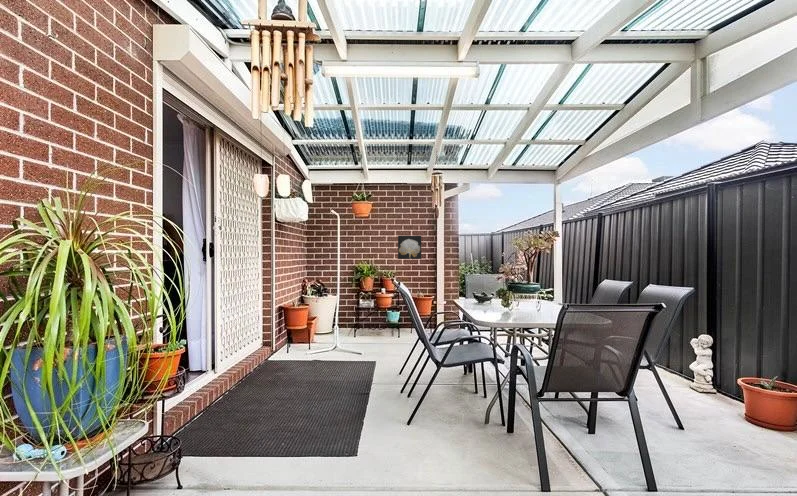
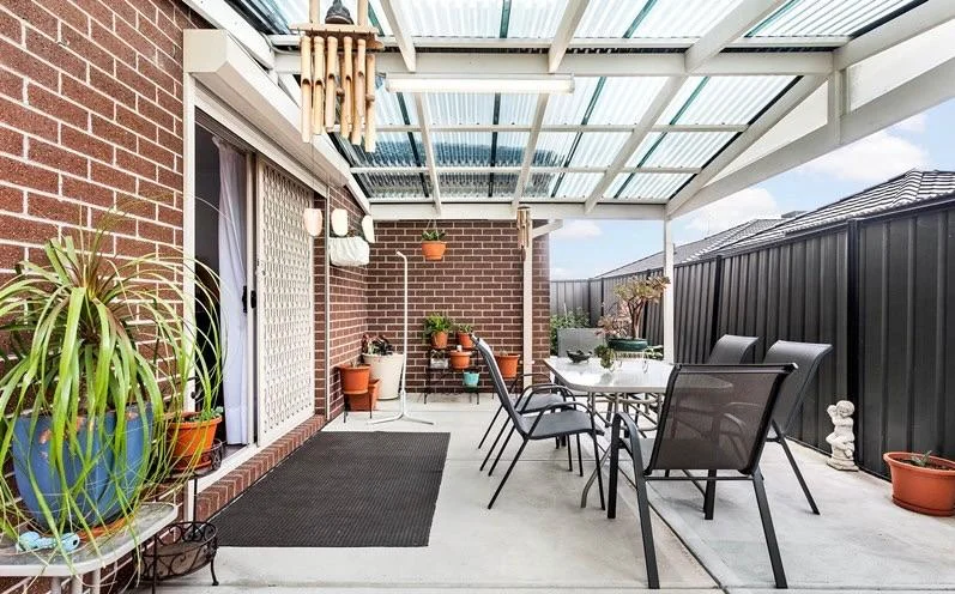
- wall art (409, 247)
